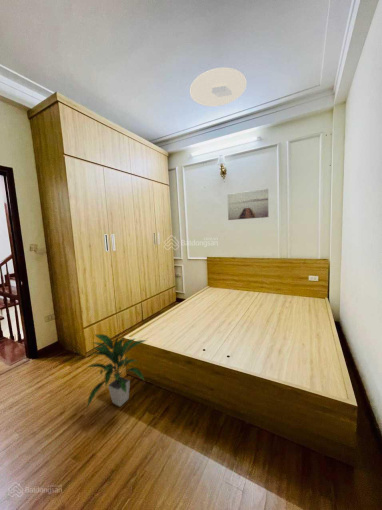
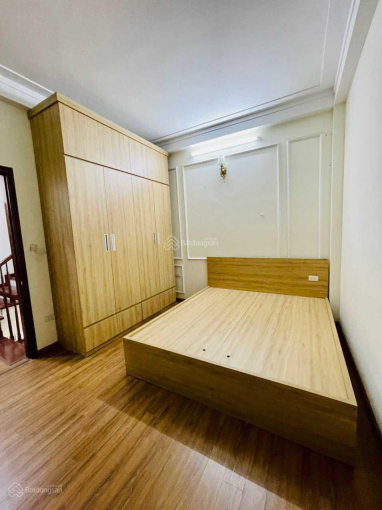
- wall art (247, 205)
- ceiling light (217, 86)
- indoor plant (114, 367)
